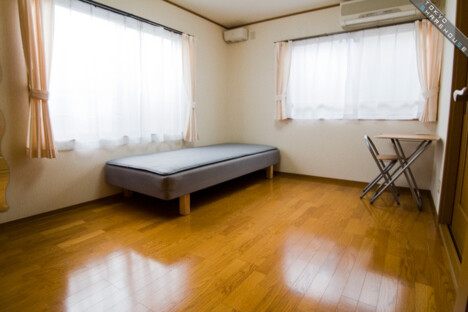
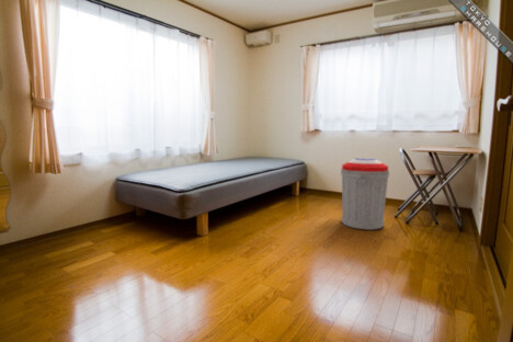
+ trash can (363, 191)
